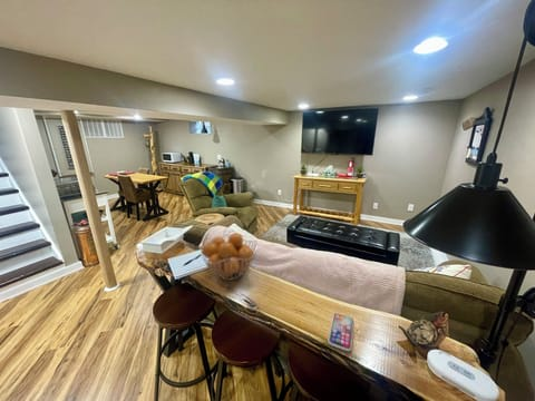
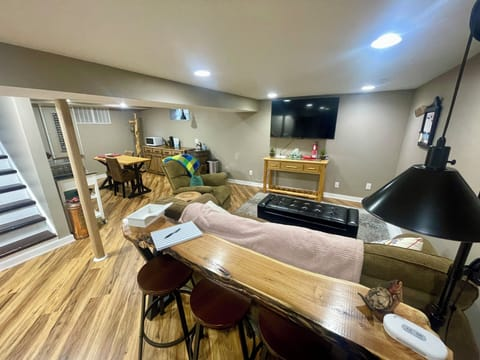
- smartphone (341, 330)
- fruit basket (230, 255)
